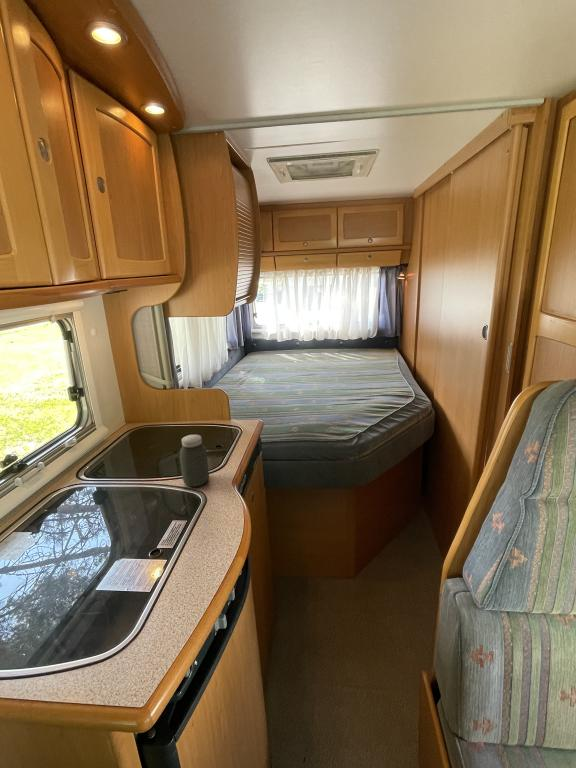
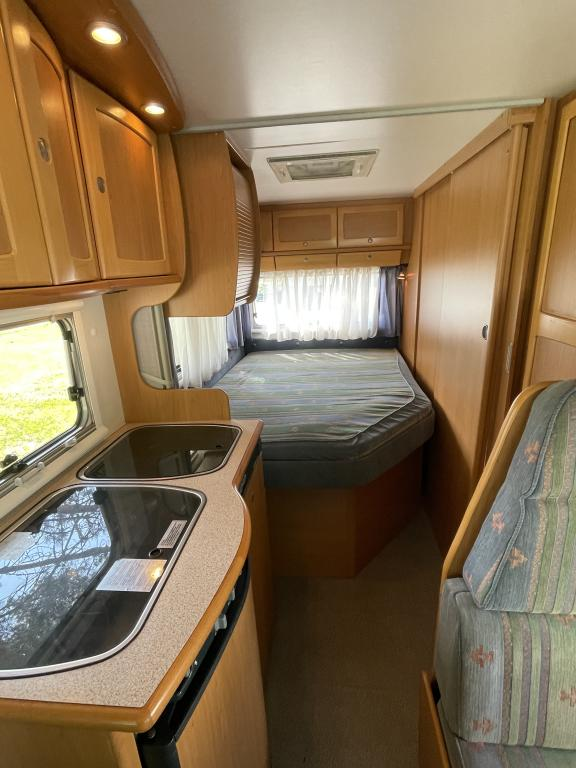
- jar (194, 460)
